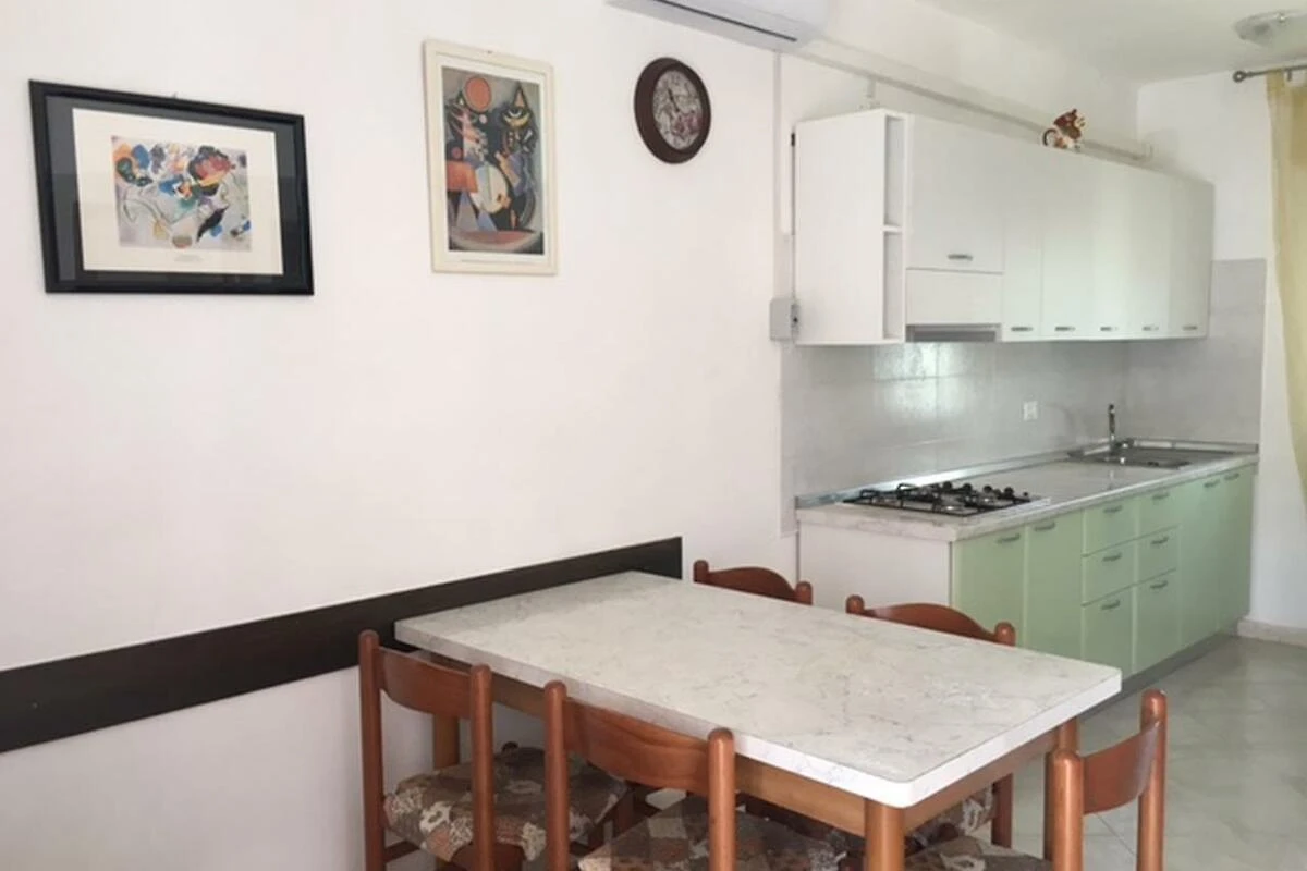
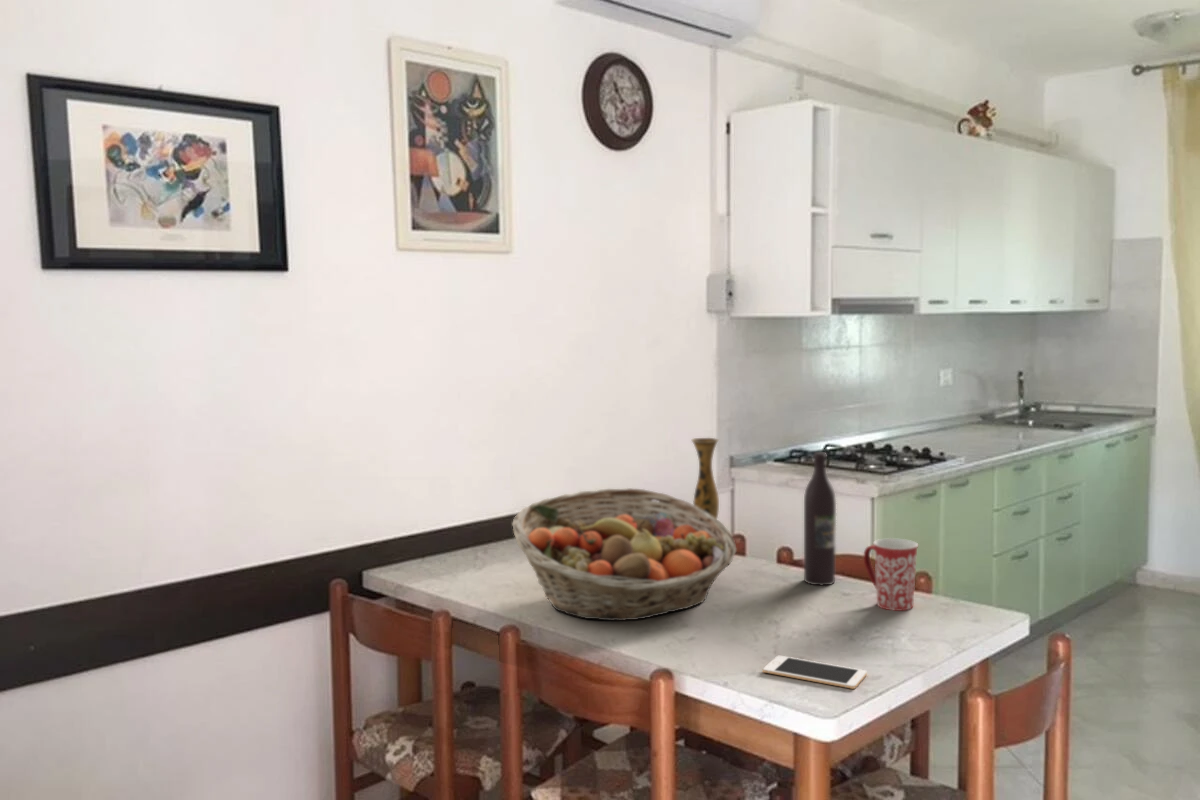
+ fruit basket (624, 550)
+ wine bottle (819, 517)
+ mug (888, 572)
+ cell phone (814, 671)
+ vase (707, 496)
